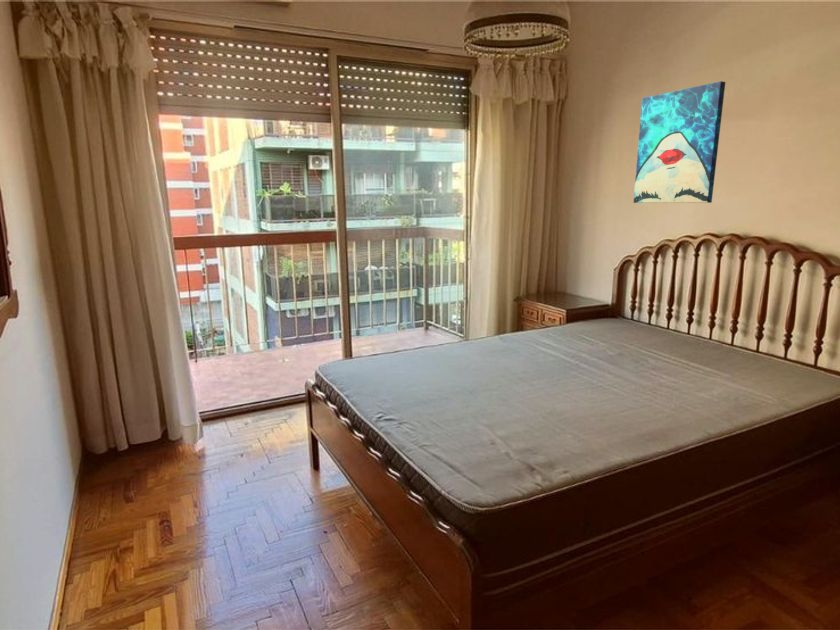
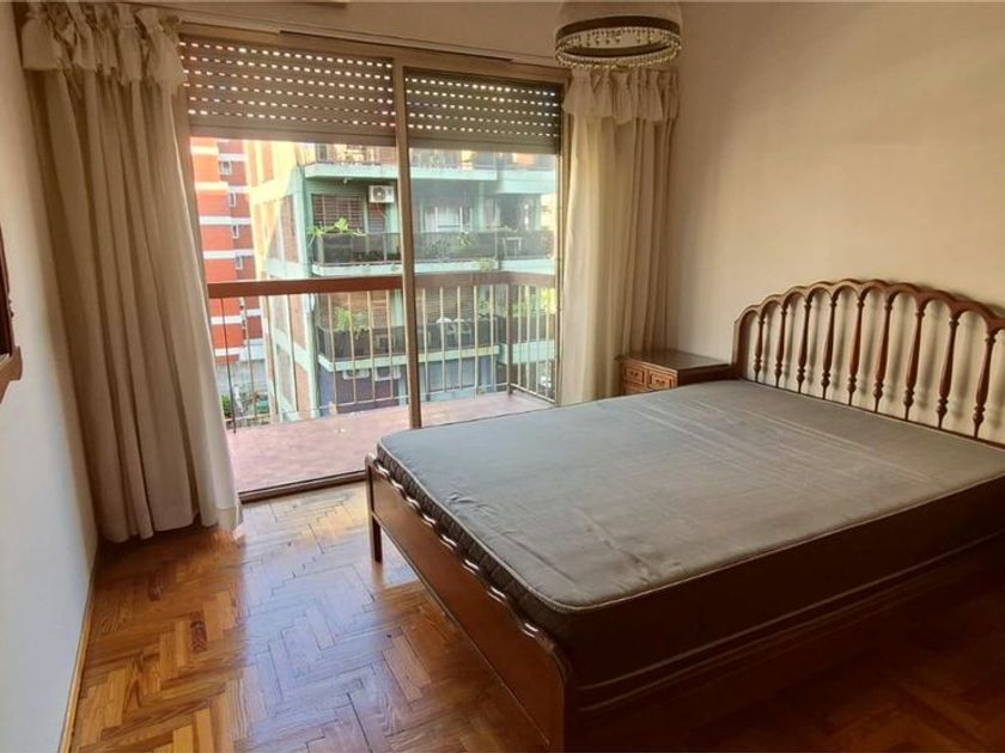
- wall art (675, 147)
